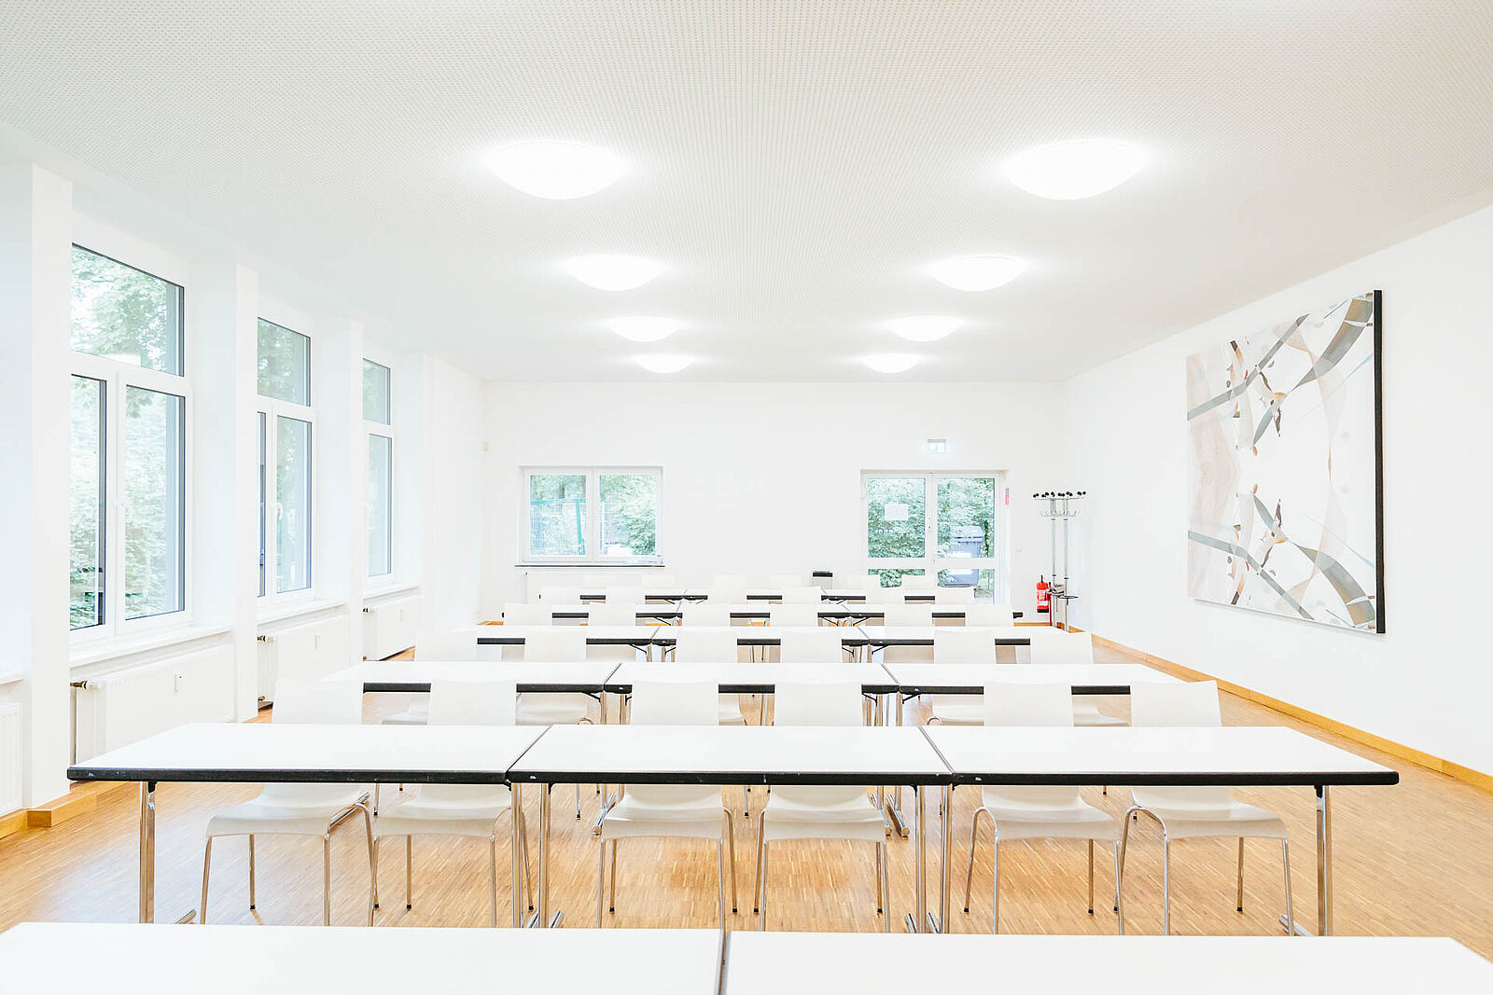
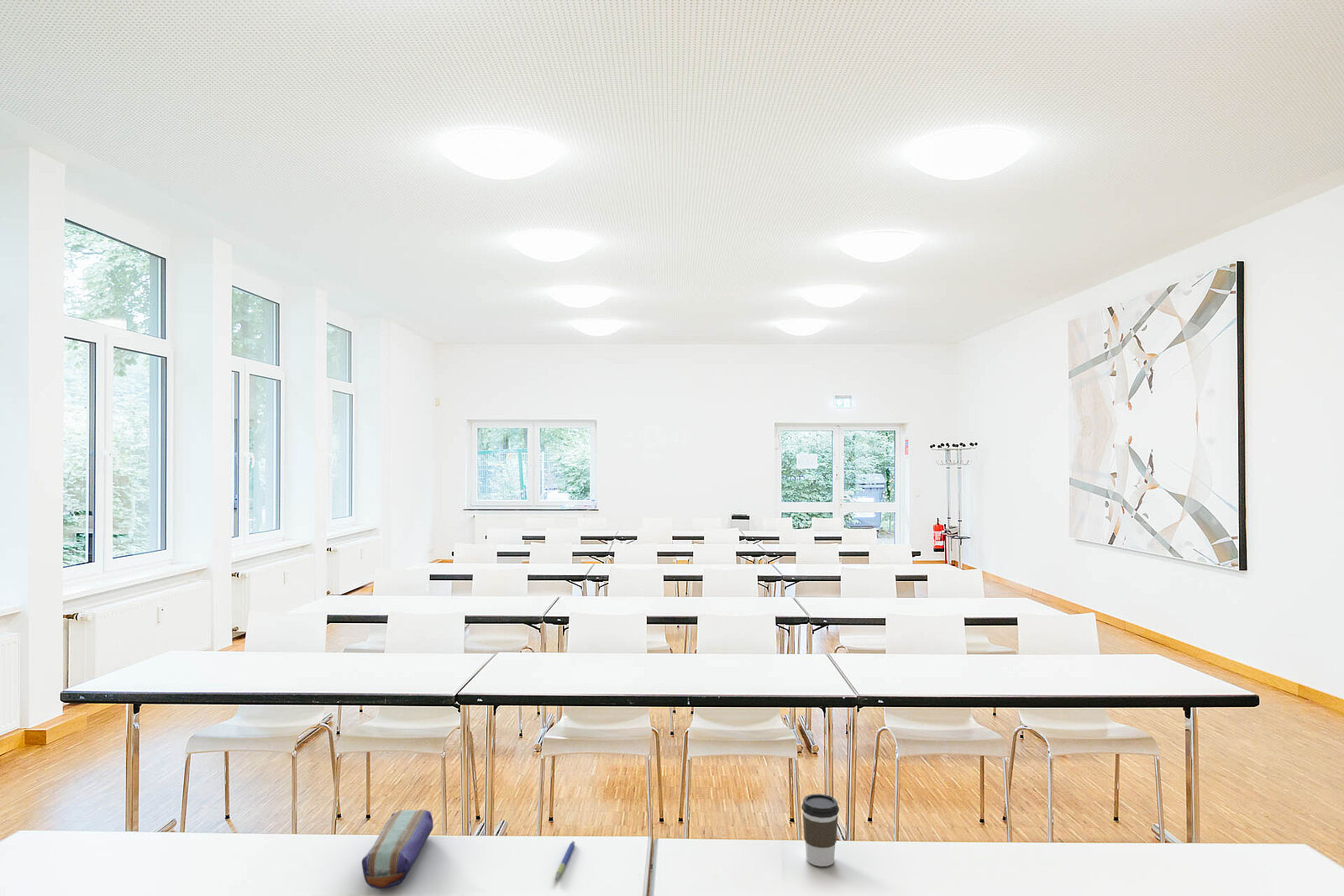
+ coffee cup (820, 830)
+ pencil case (400, 844)
+ pen (564, 860)
